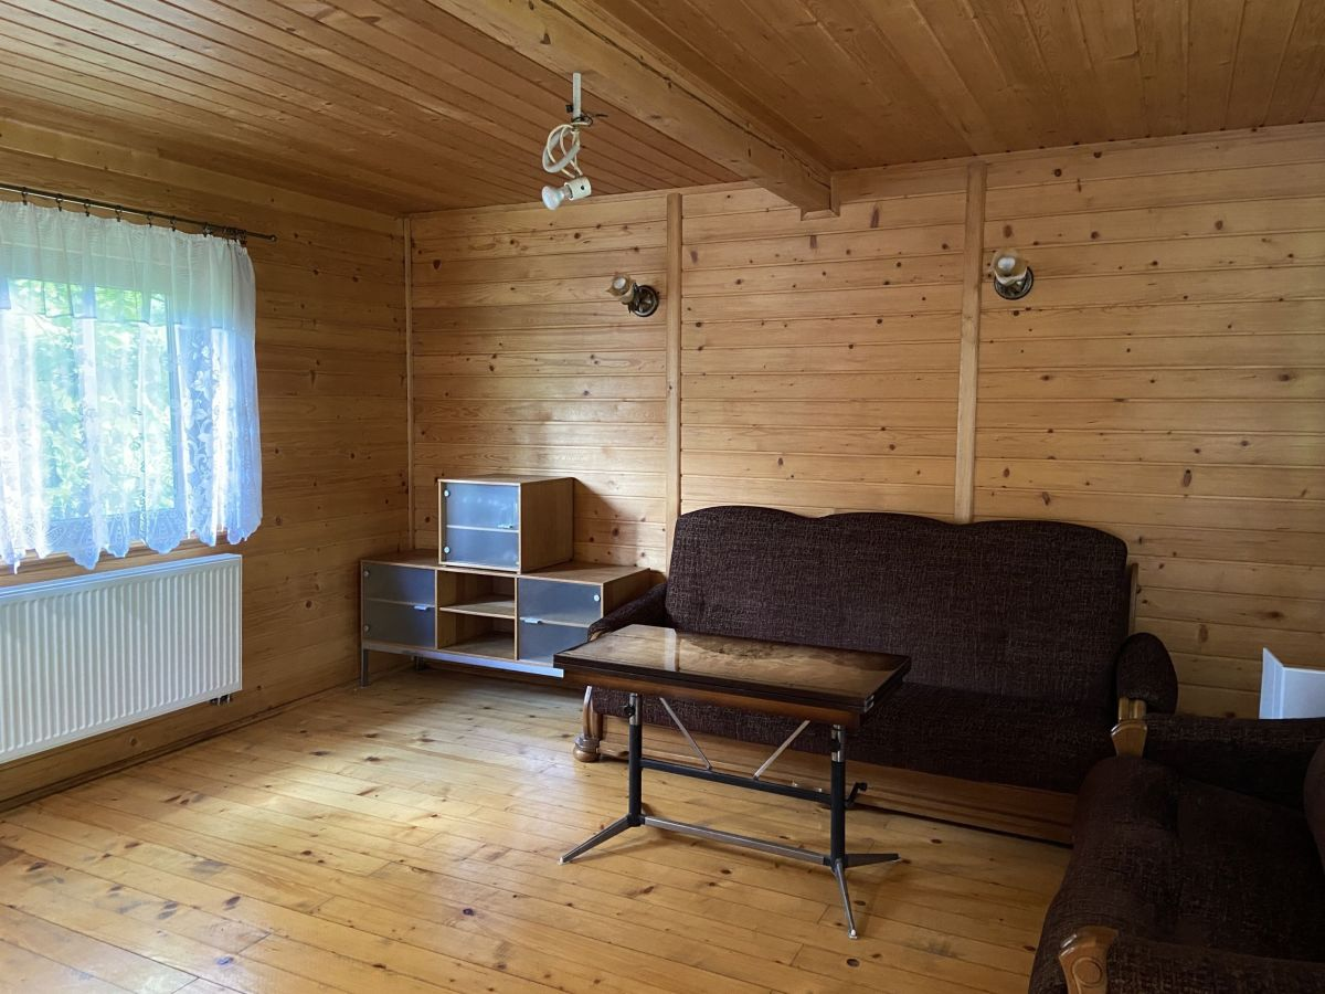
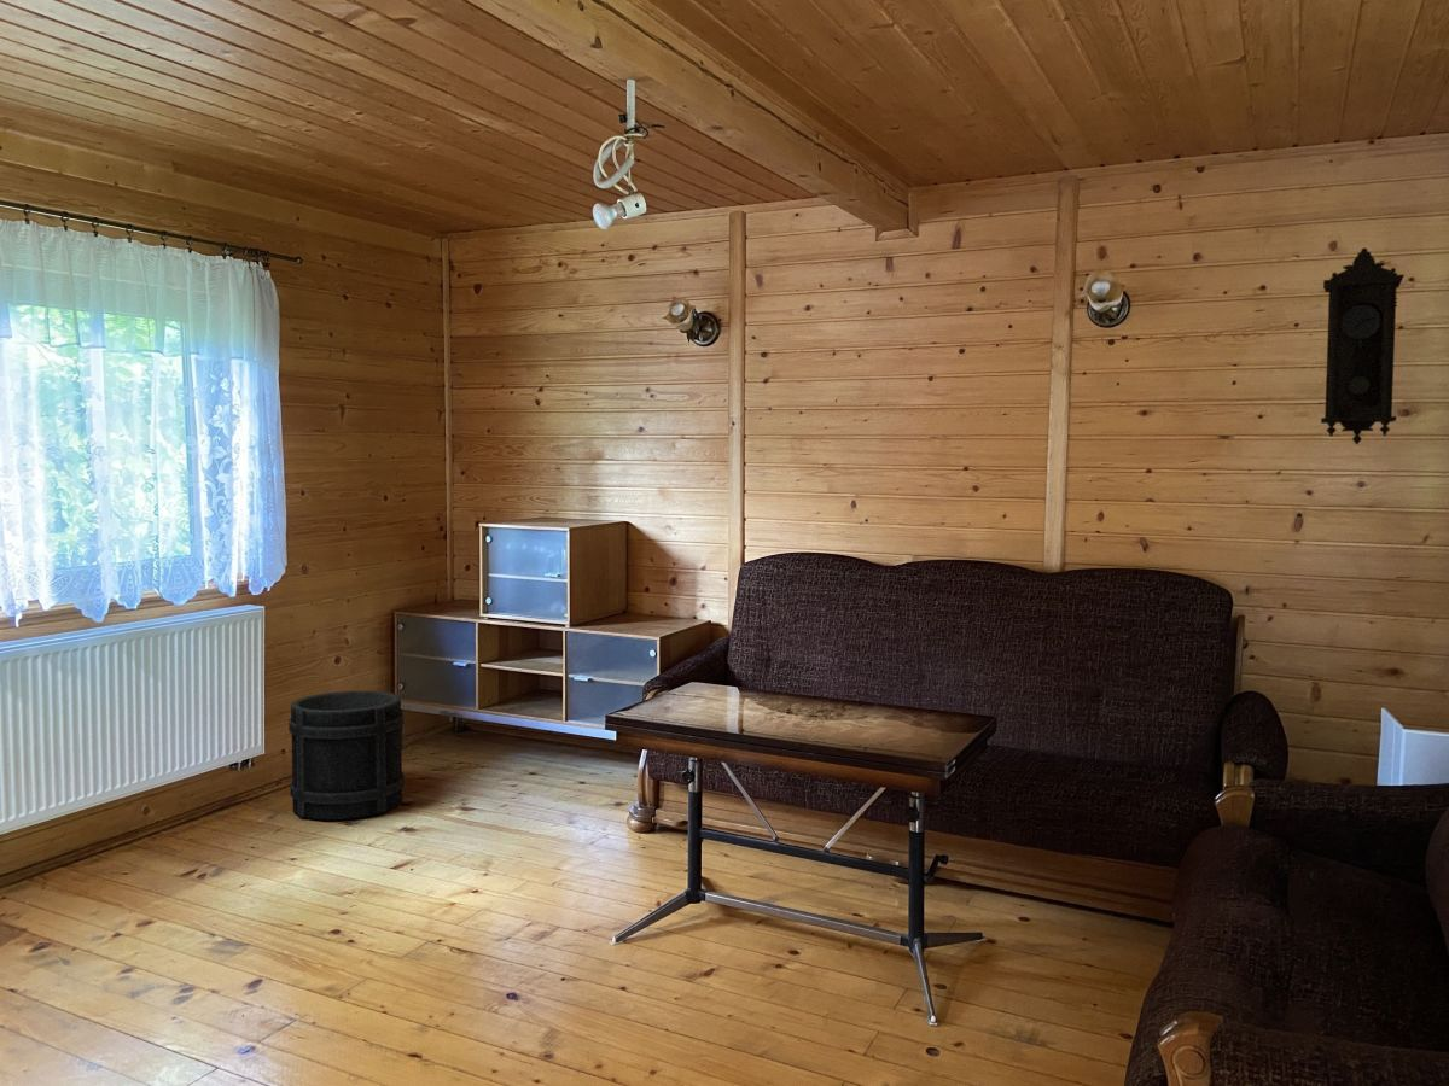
+ bucket (347, 752)
+ pendulum clock (1360, 348)
